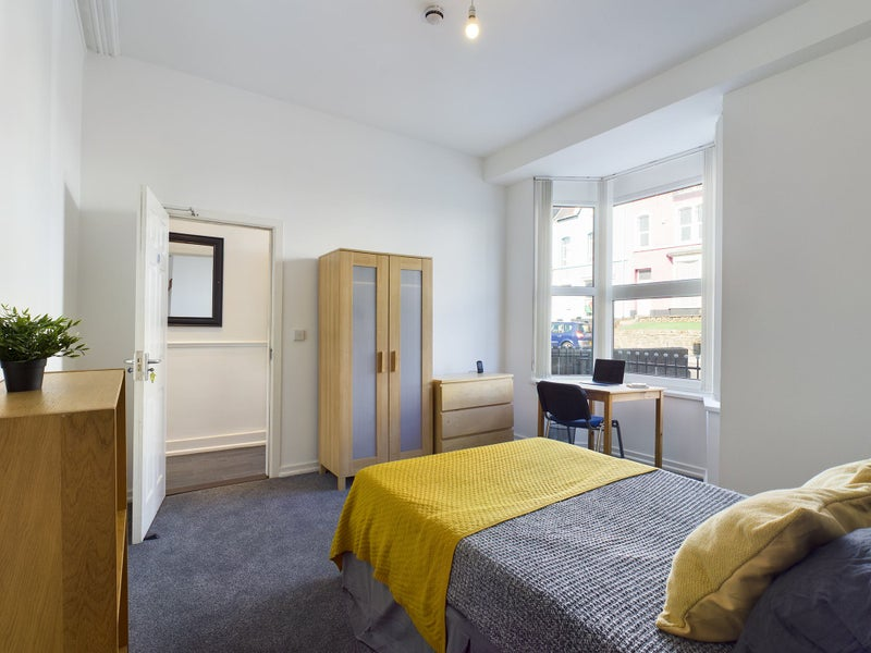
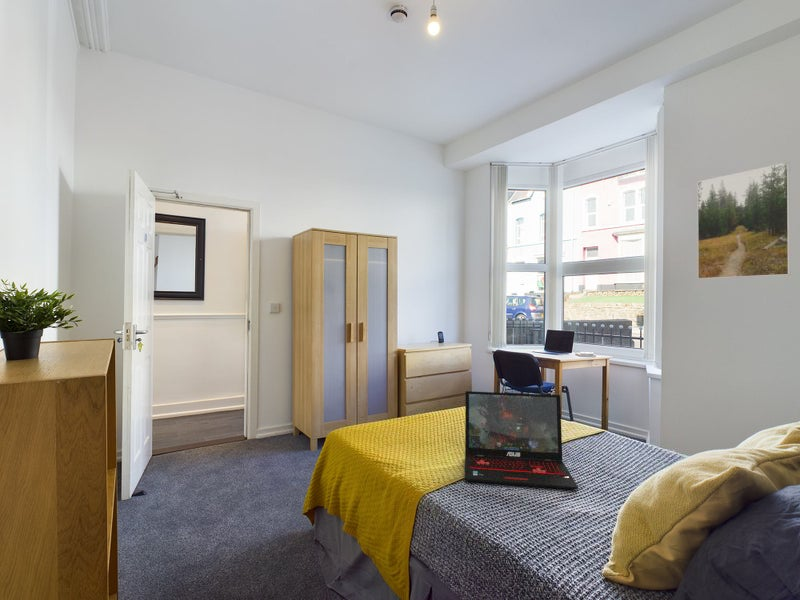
+ laptop (515, 435)
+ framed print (740, 224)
